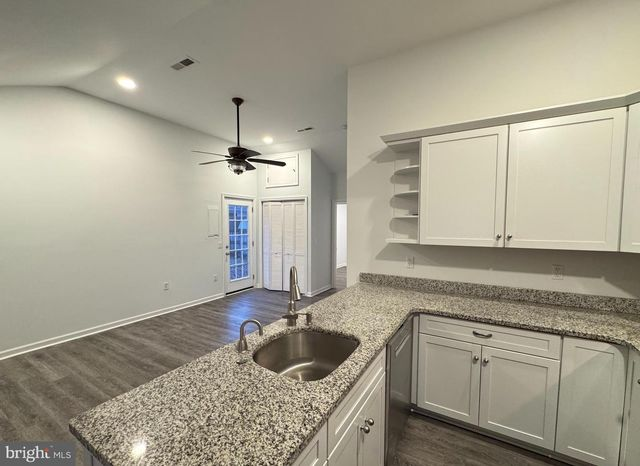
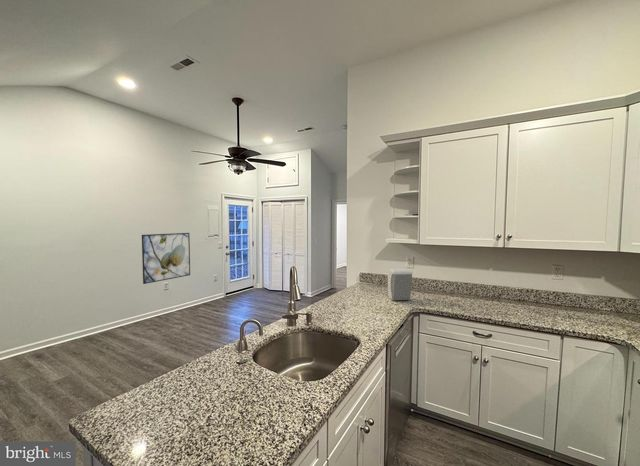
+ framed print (167, 256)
+ soap dispenser (399, 284)
